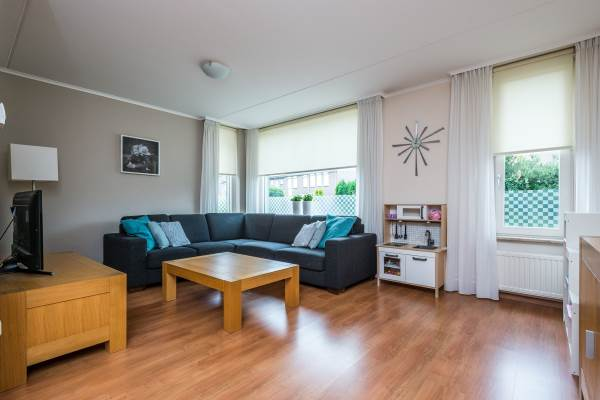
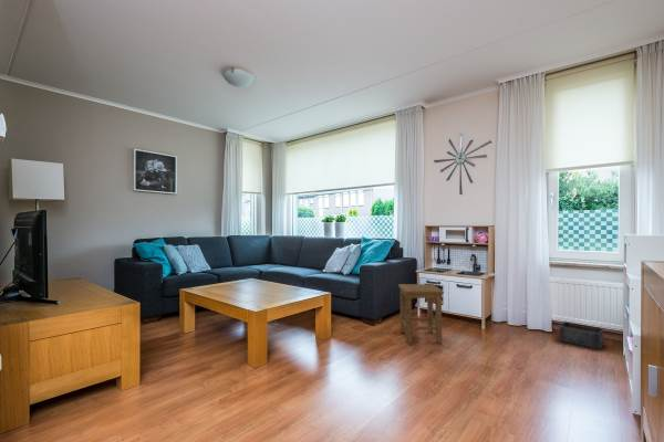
+ storage bin (581, 334)
+ stool (419, 317)
